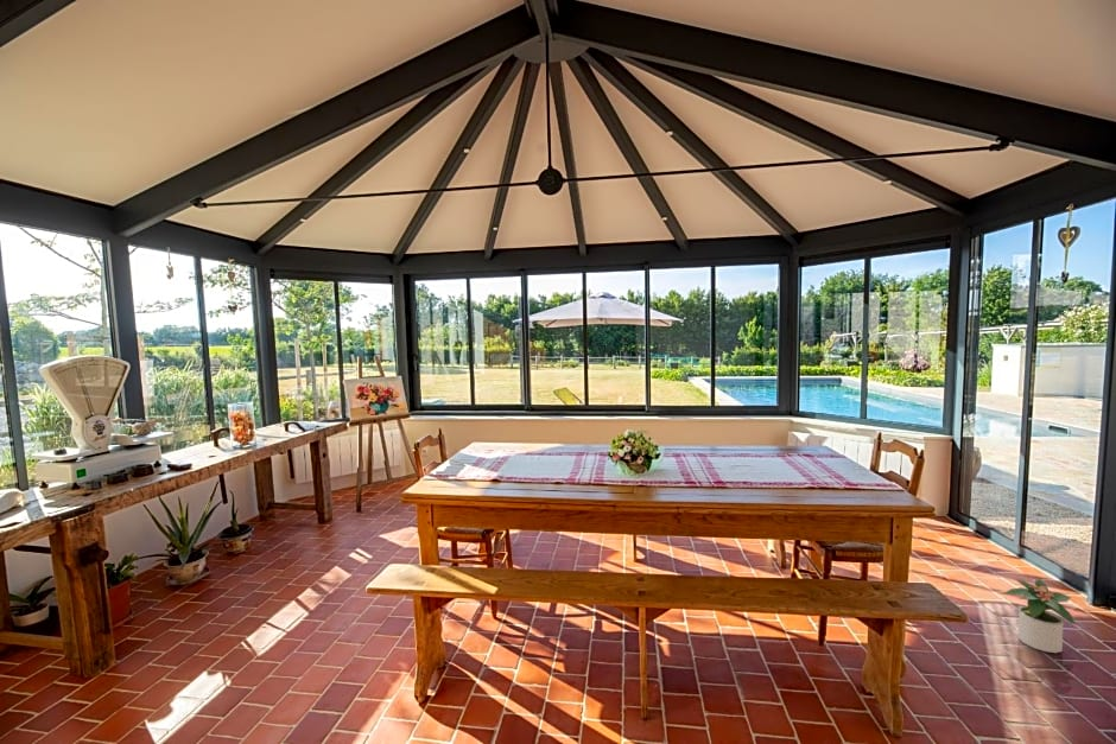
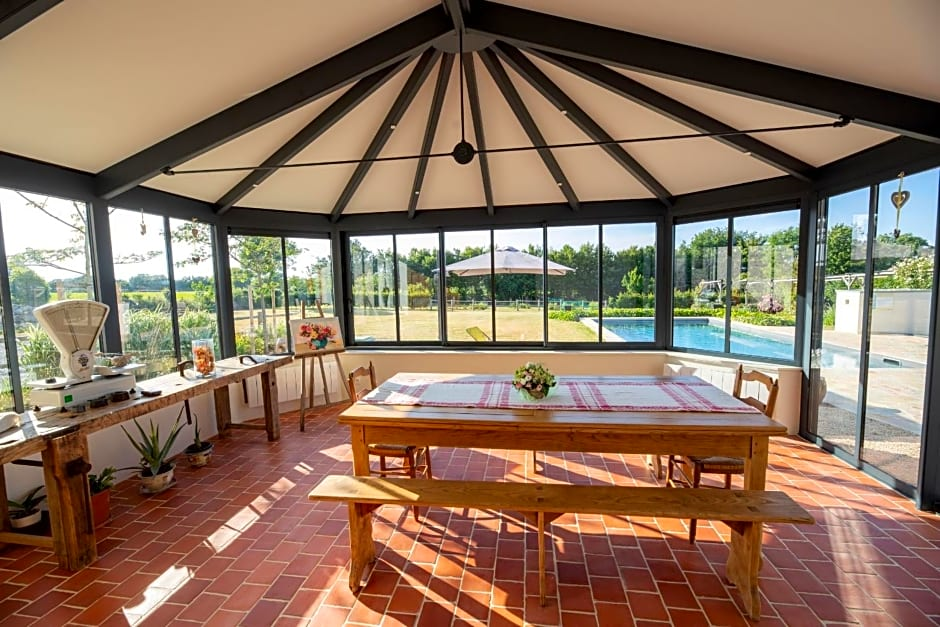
- potted plant (1041, 615)
